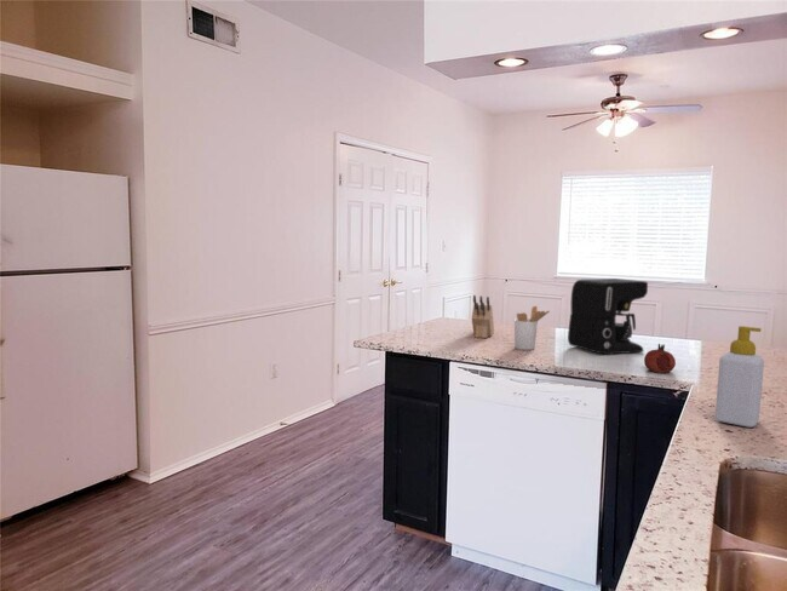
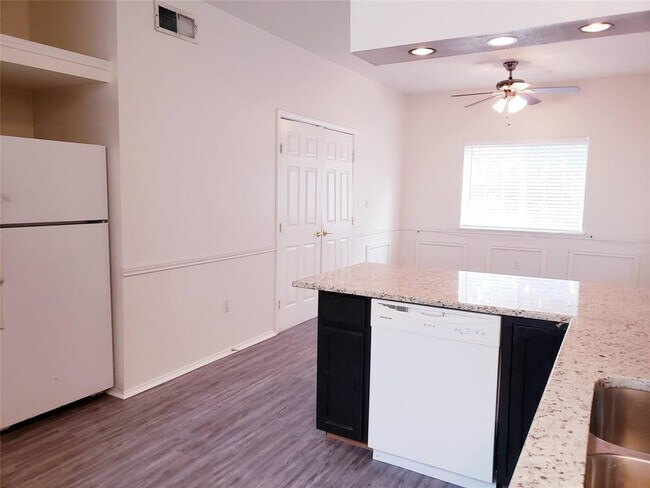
- fruit (660, 356)
- soap bottle (740, 374)
- knife block (483, 315)
- utensil holder (530, 327)
- coffee maker (610, 315)
